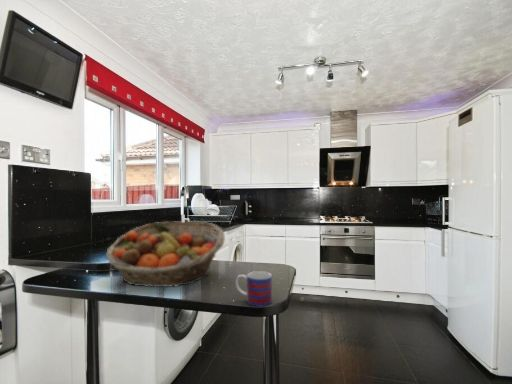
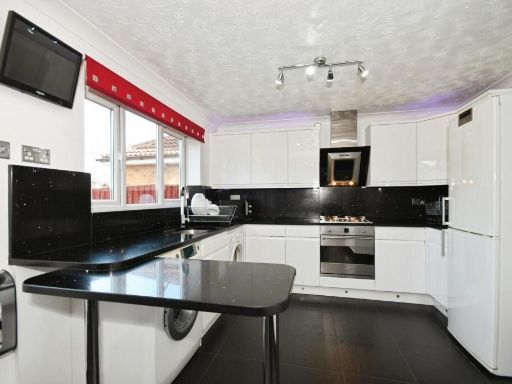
- fruit basket (168, 250)
- mug (253, 287)
